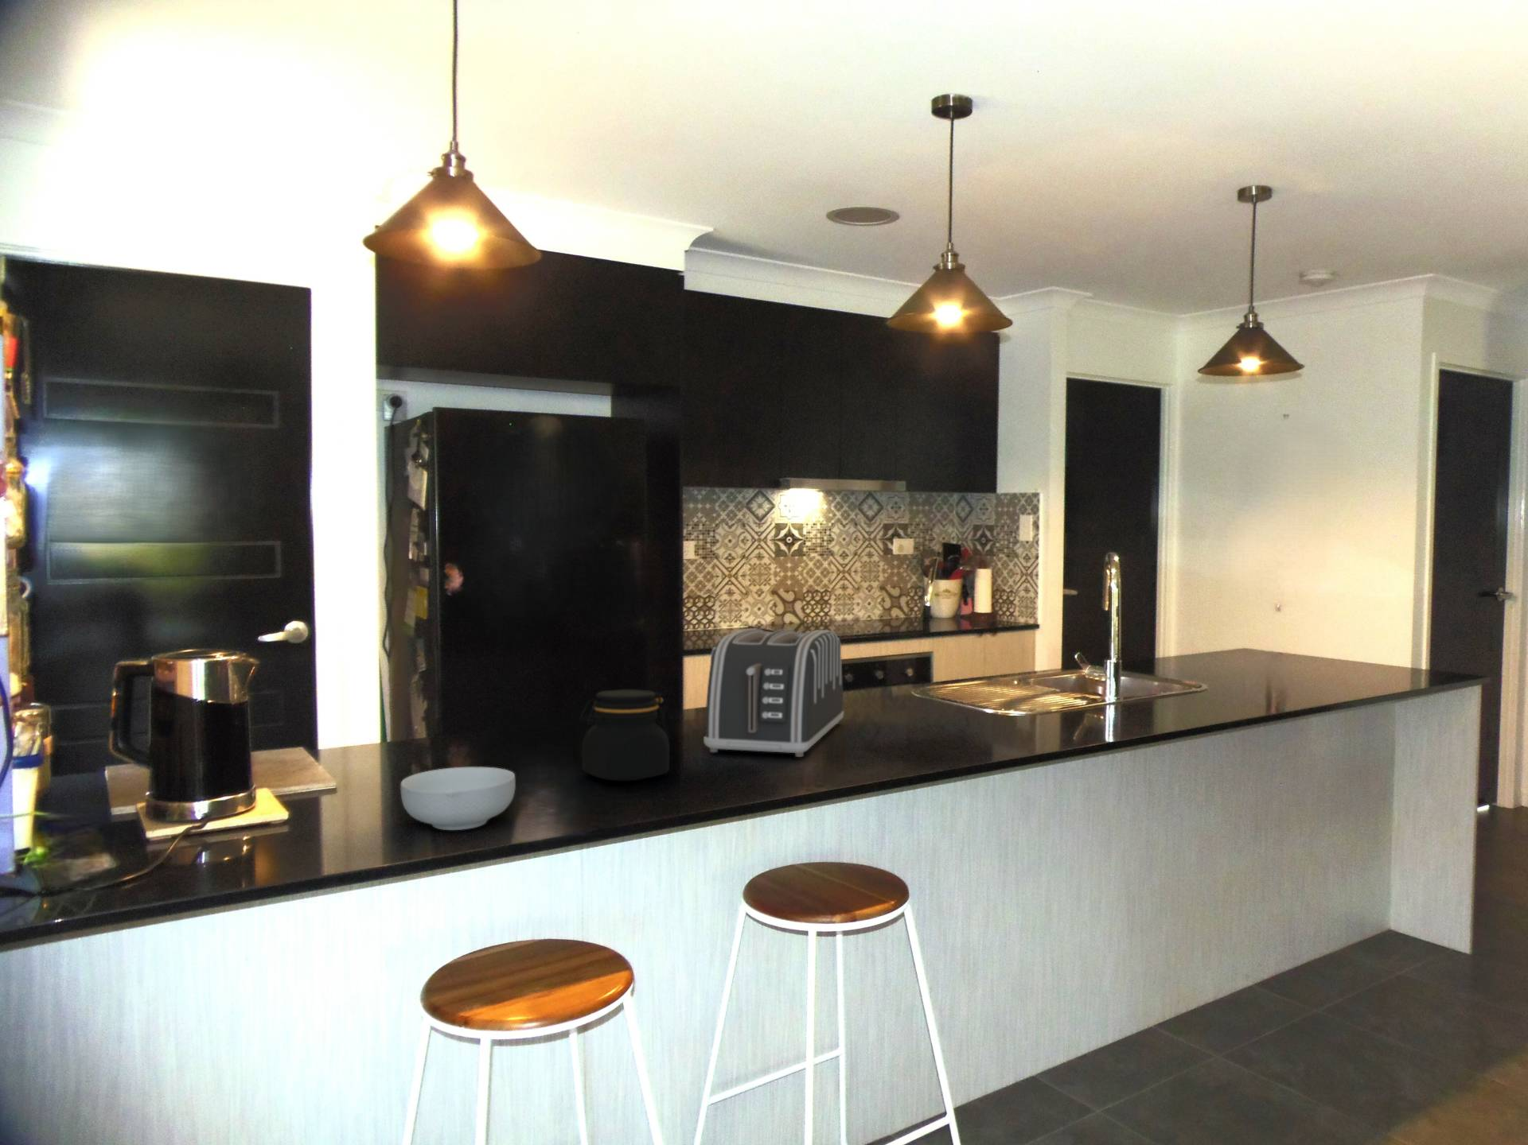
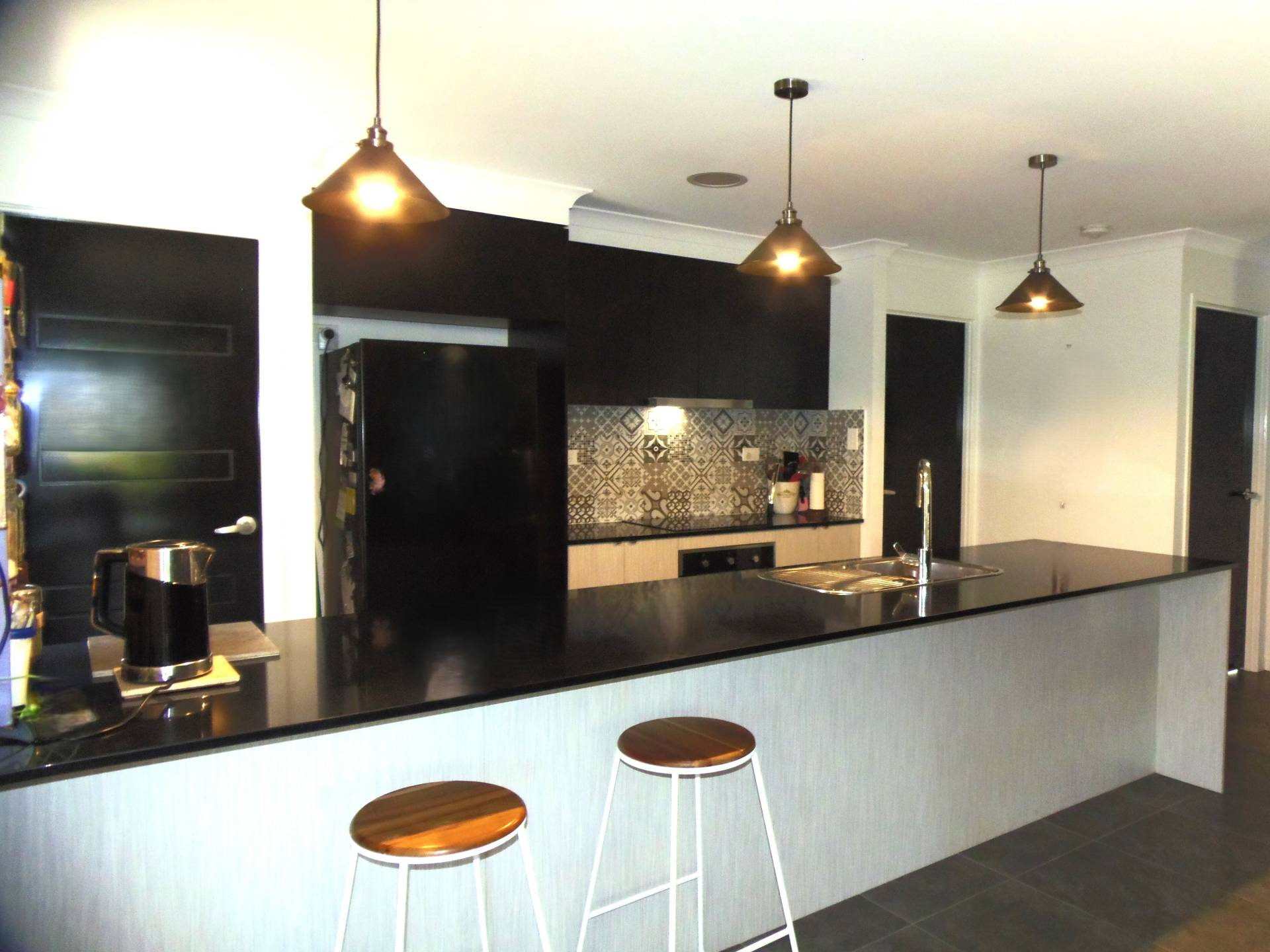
- cereal bowl (458, 800)
- jar (624, 735)
- toaster (777, 684)
